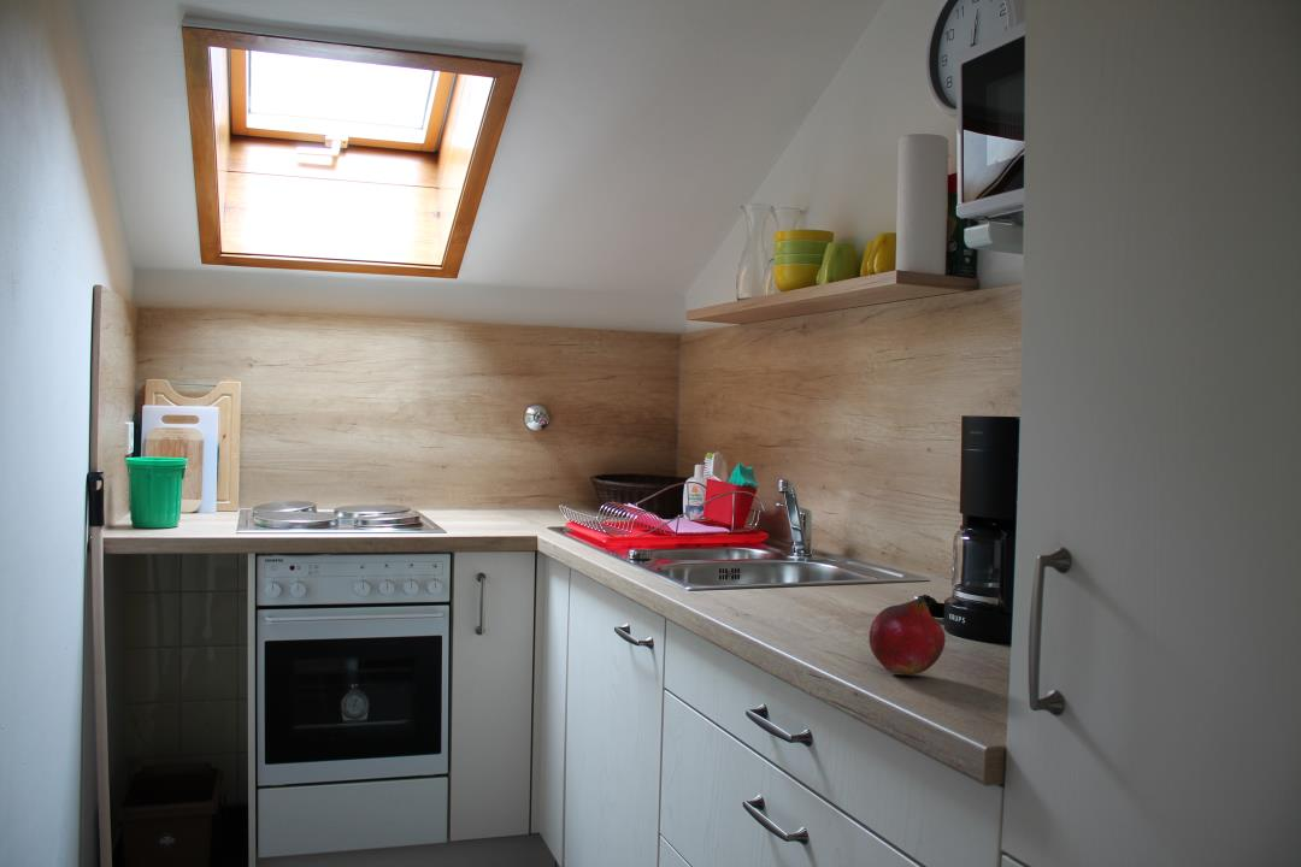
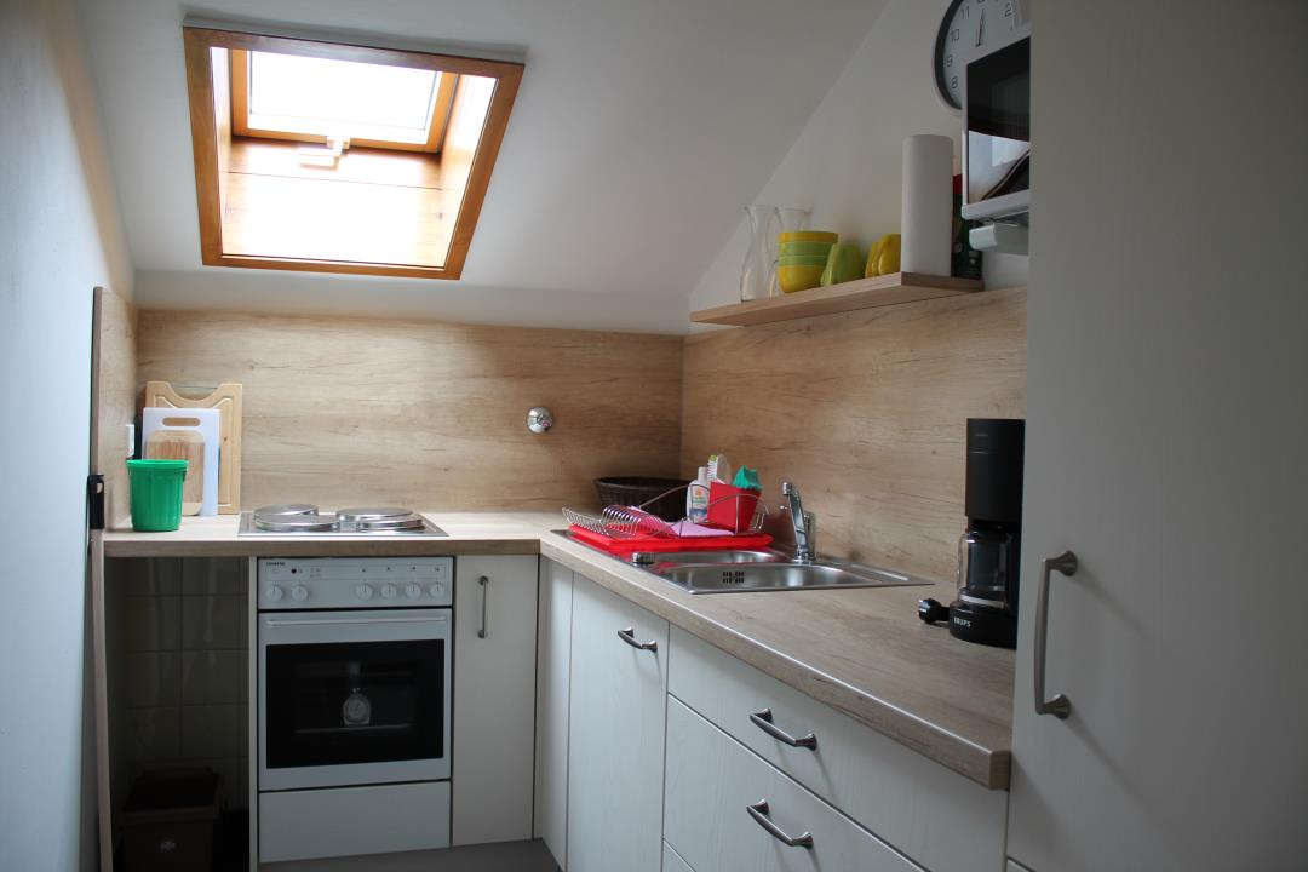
- fruit (906, 635)
